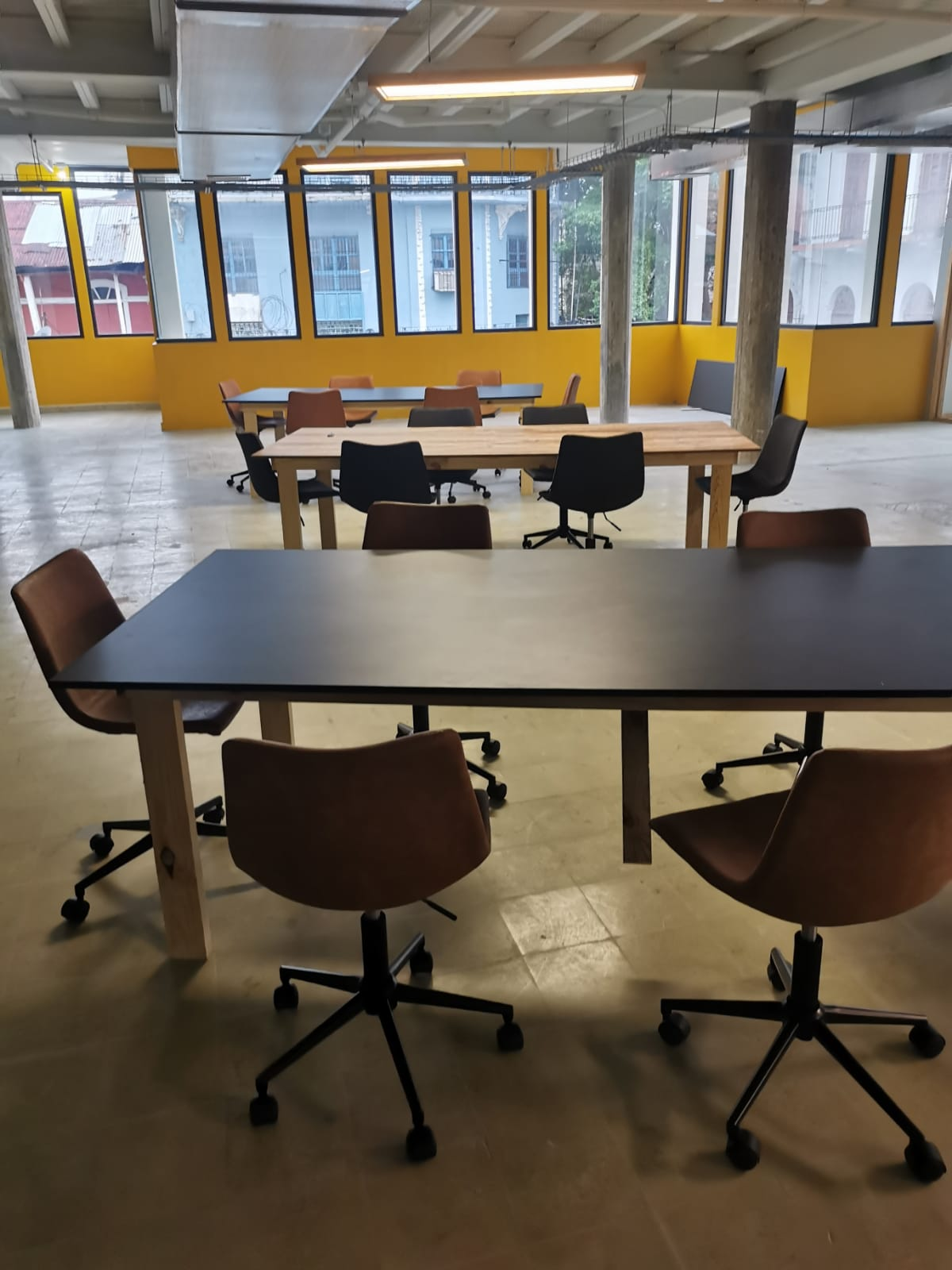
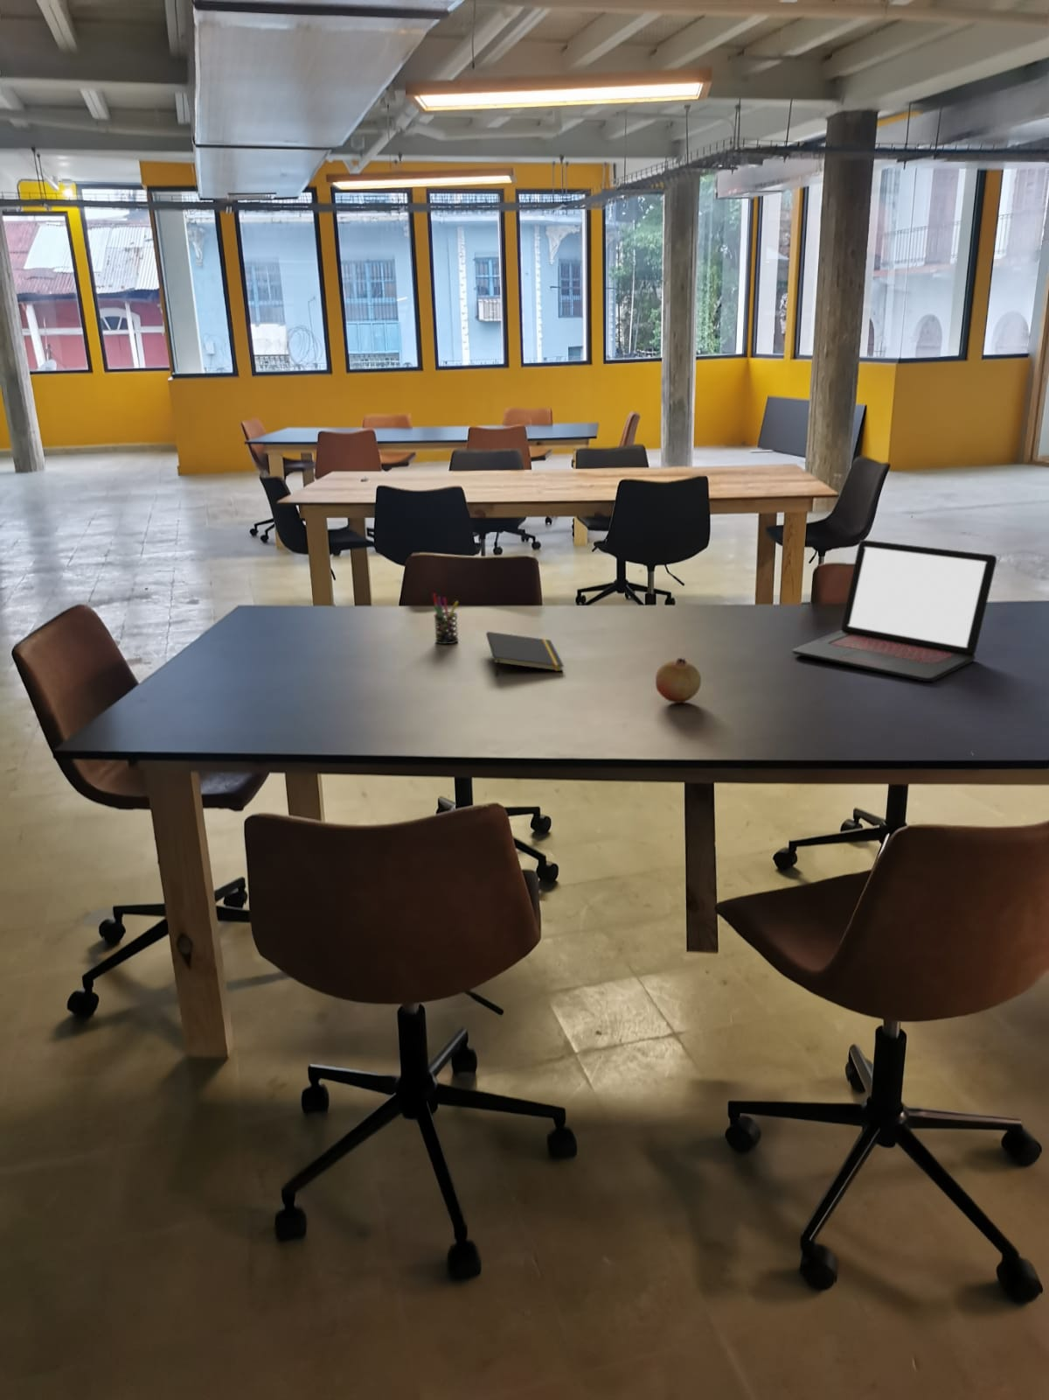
+ laptop (891, 606)
+ fruit (679, 678)
+ notepad (523, 650)
+ pen holder (442, 618)
